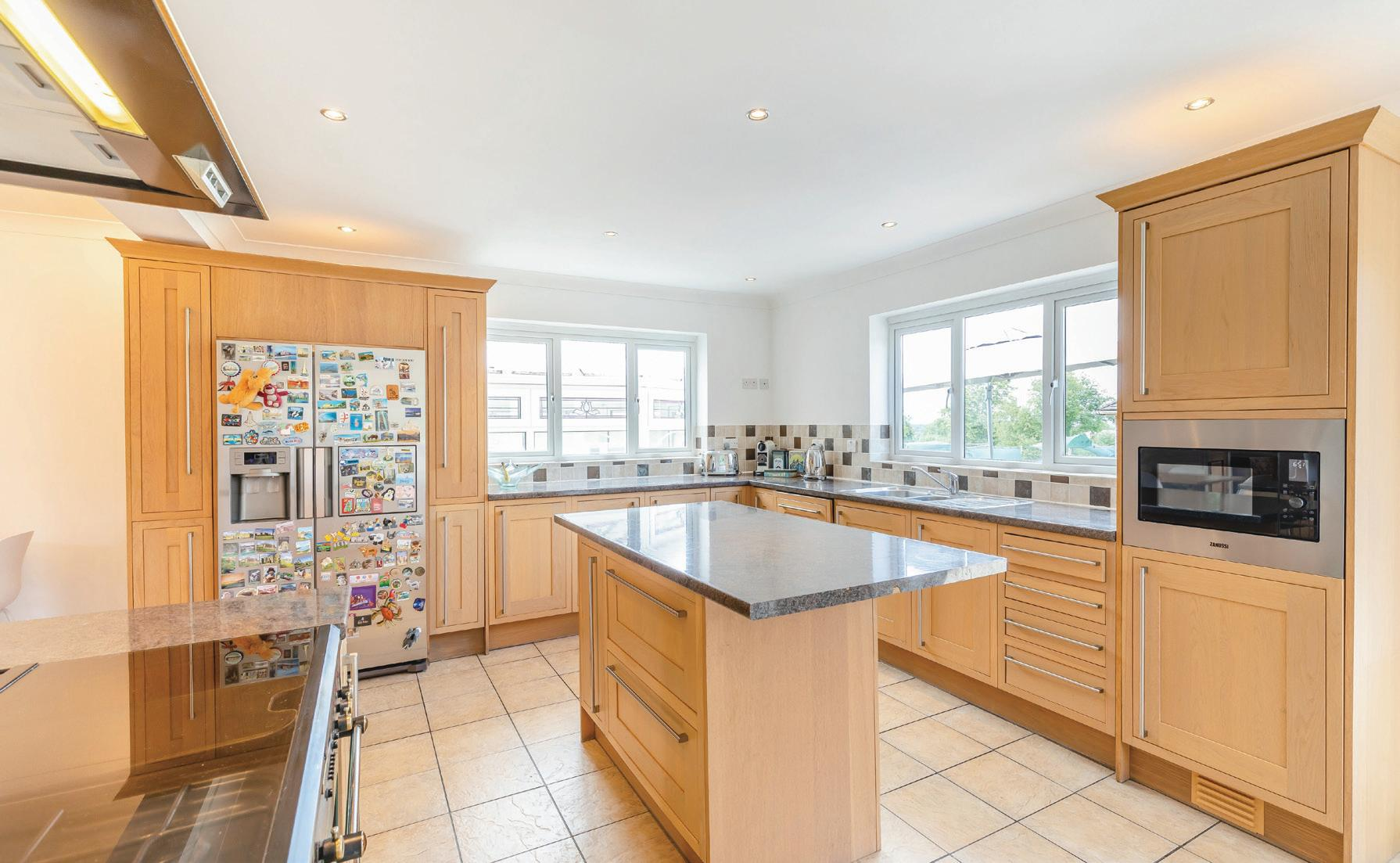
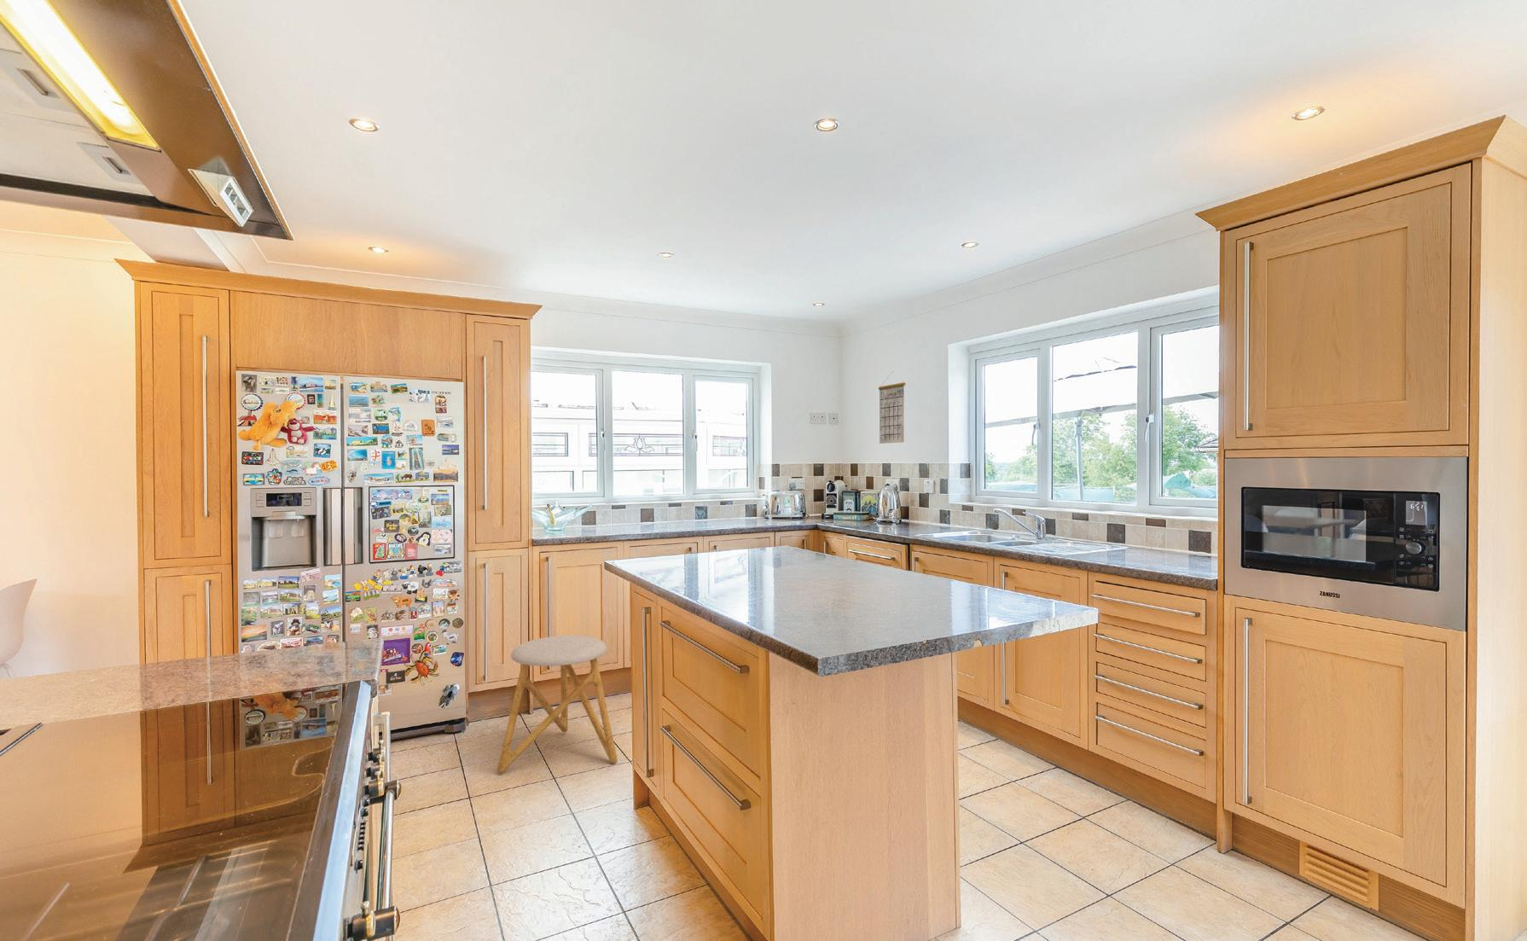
+ calendar (891, 406)
+ stool (567, 700)
